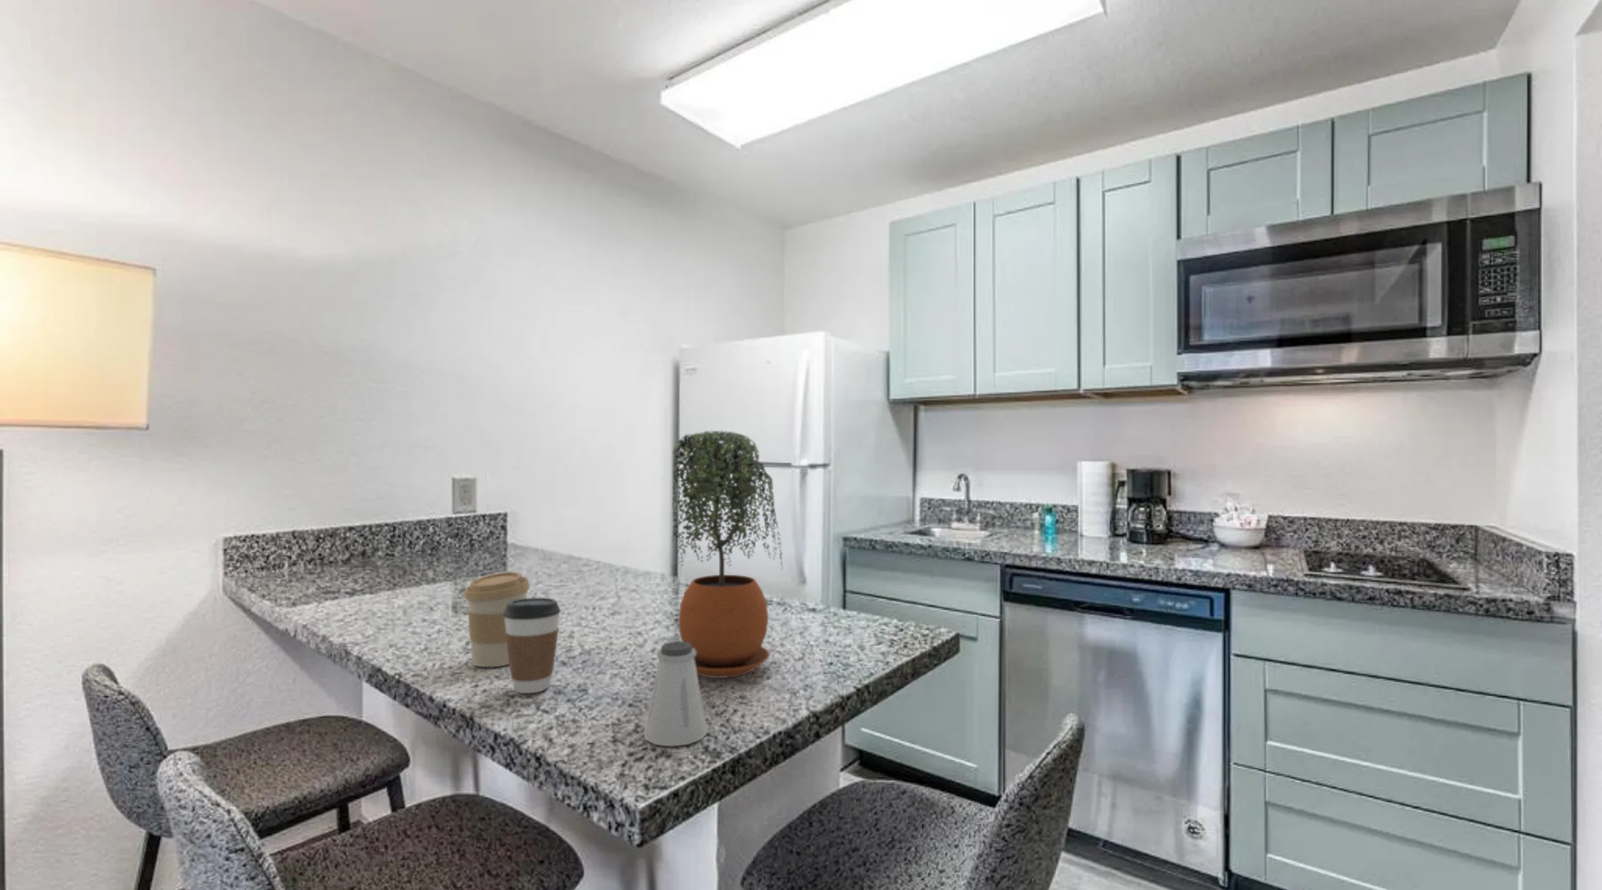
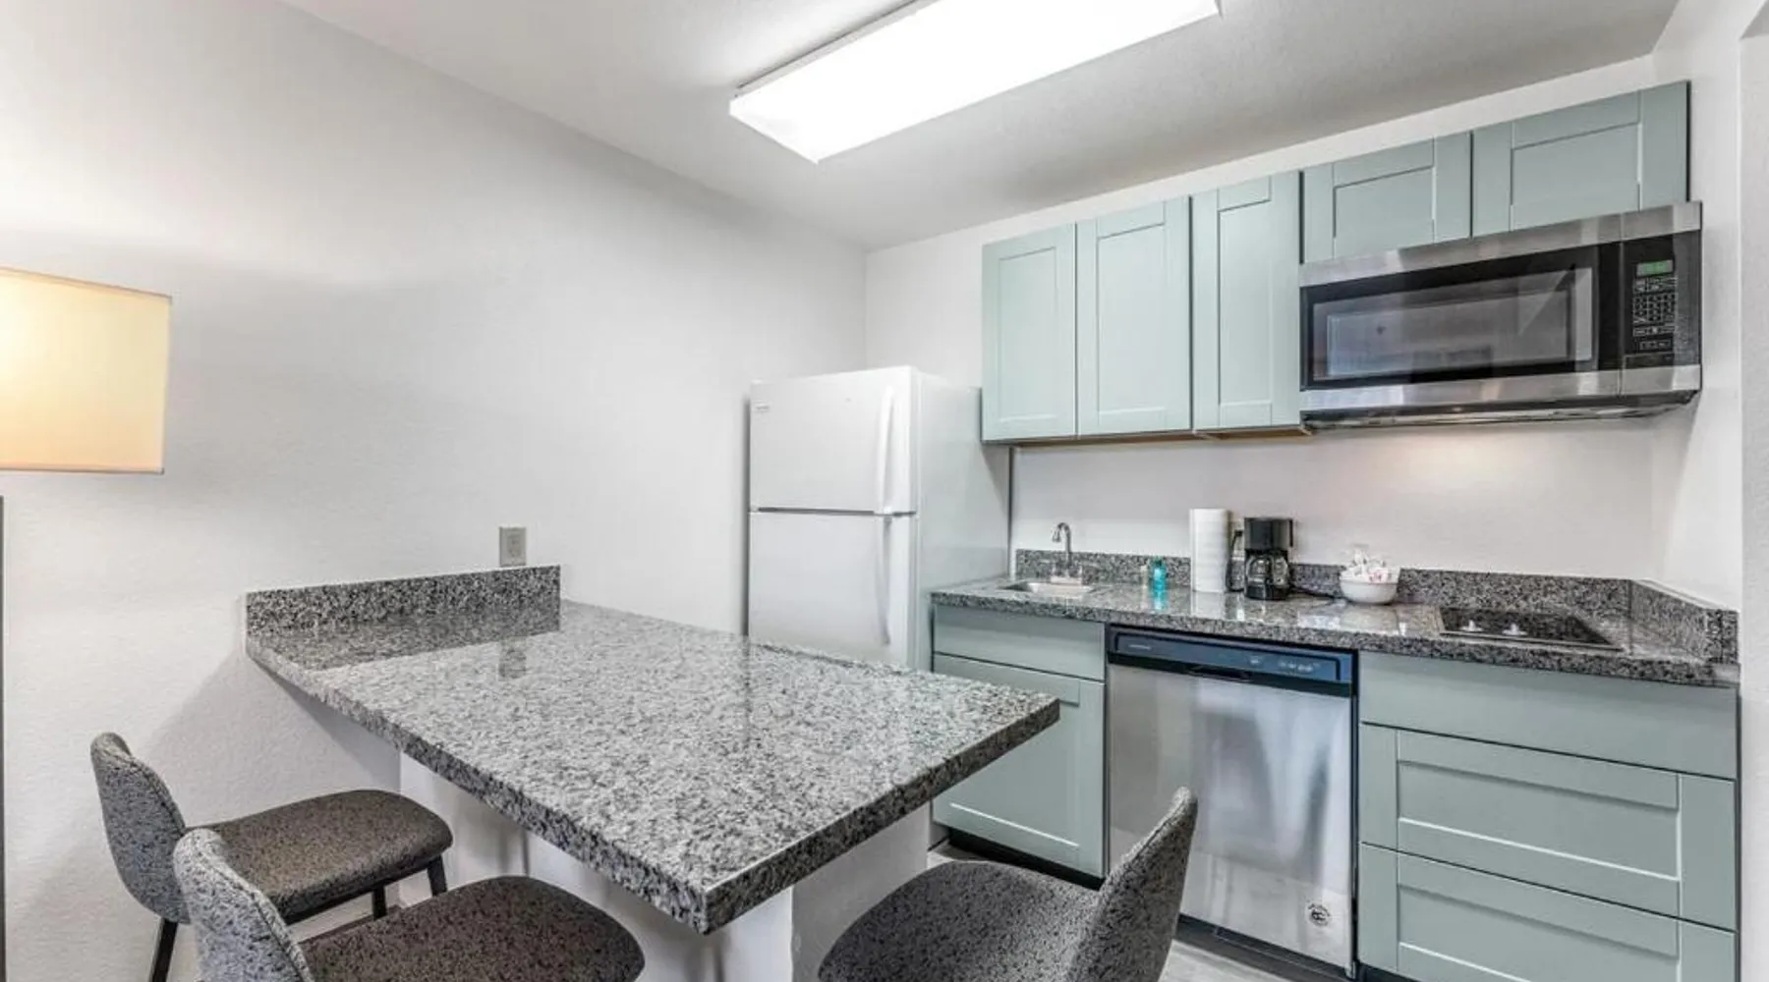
- saltshaker (675, 688)
- coffee cup (496, 617)
- potted plant (726, 550)
- coffee cup (531, 643)
